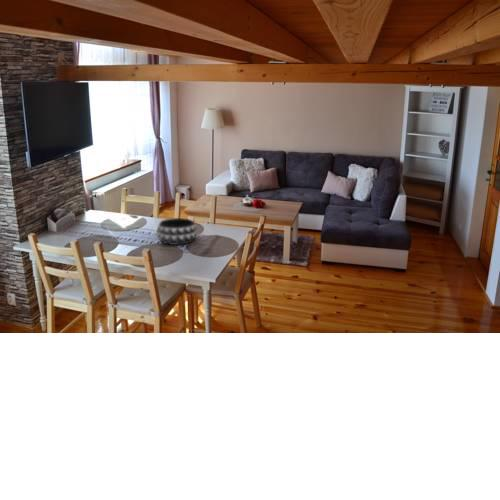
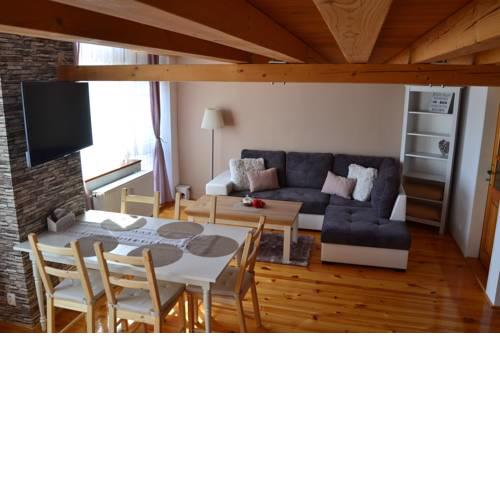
- decorative bowl (177, 231)
